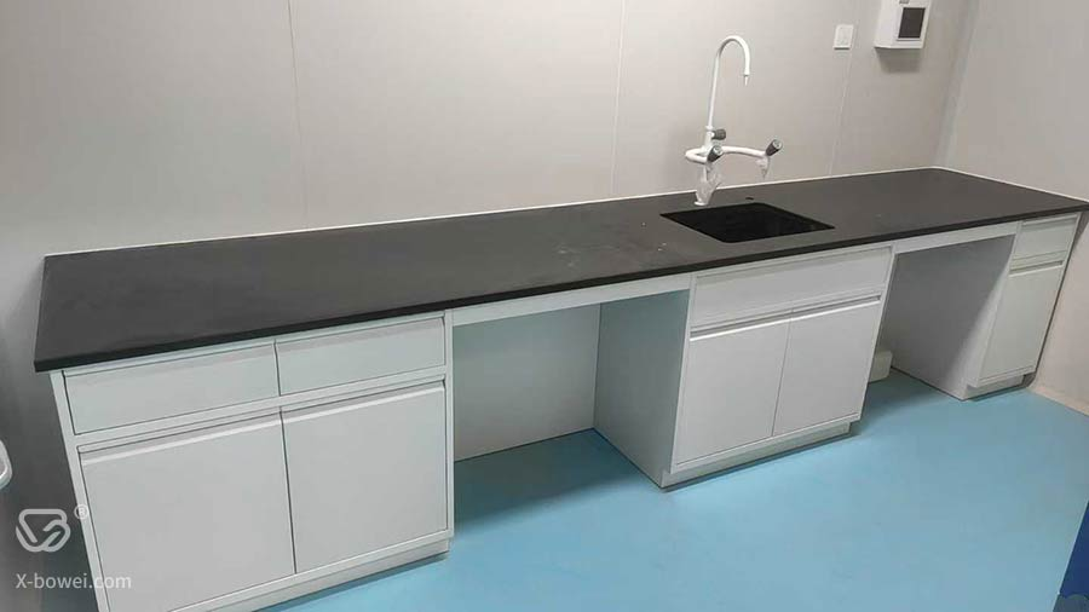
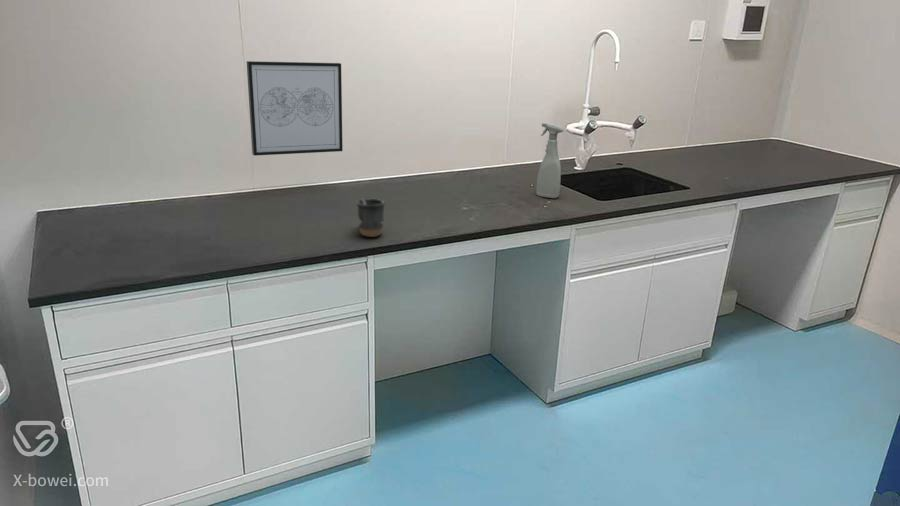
+ spray bottle (550, 160)
+ mug (369, 214)
+ wall art (297, 108)
